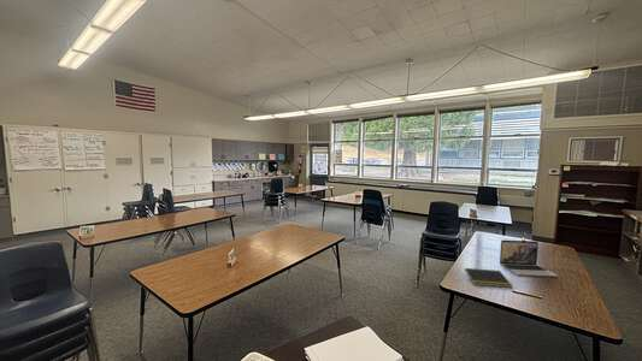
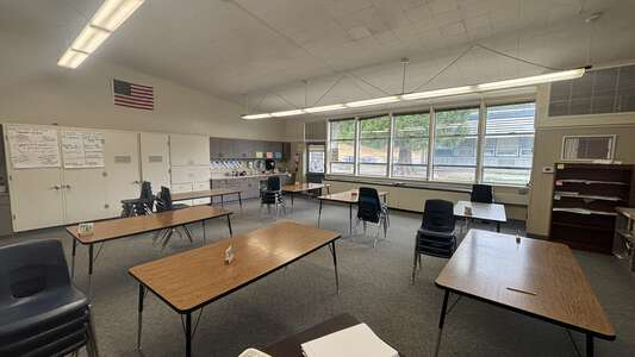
- notepad (487, 277)
- laptop (528, 258)
